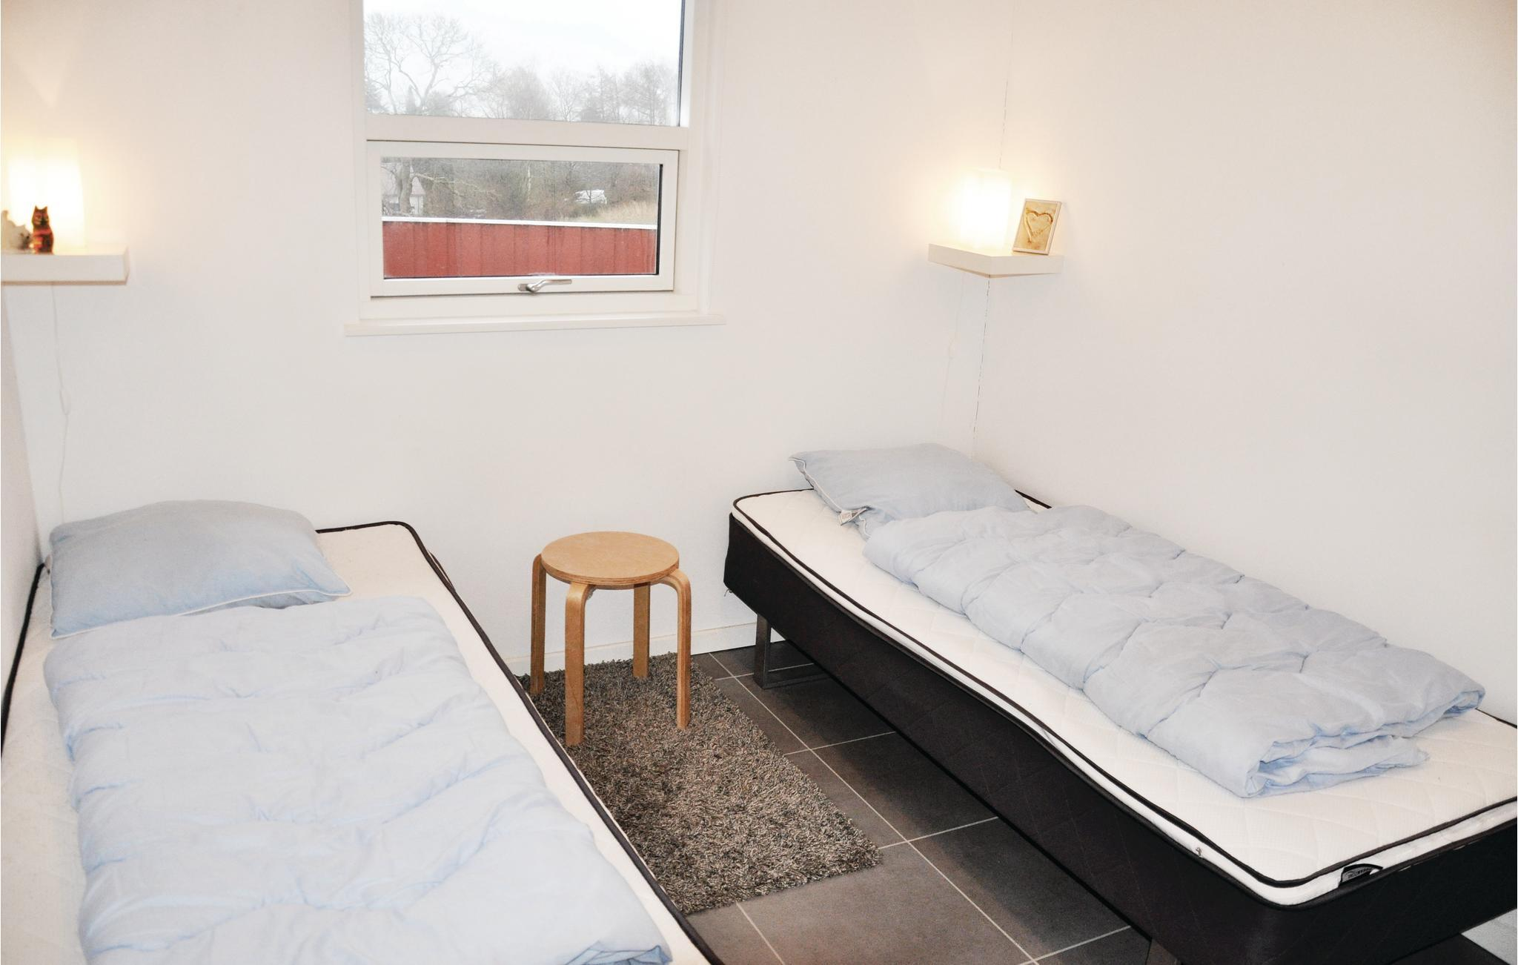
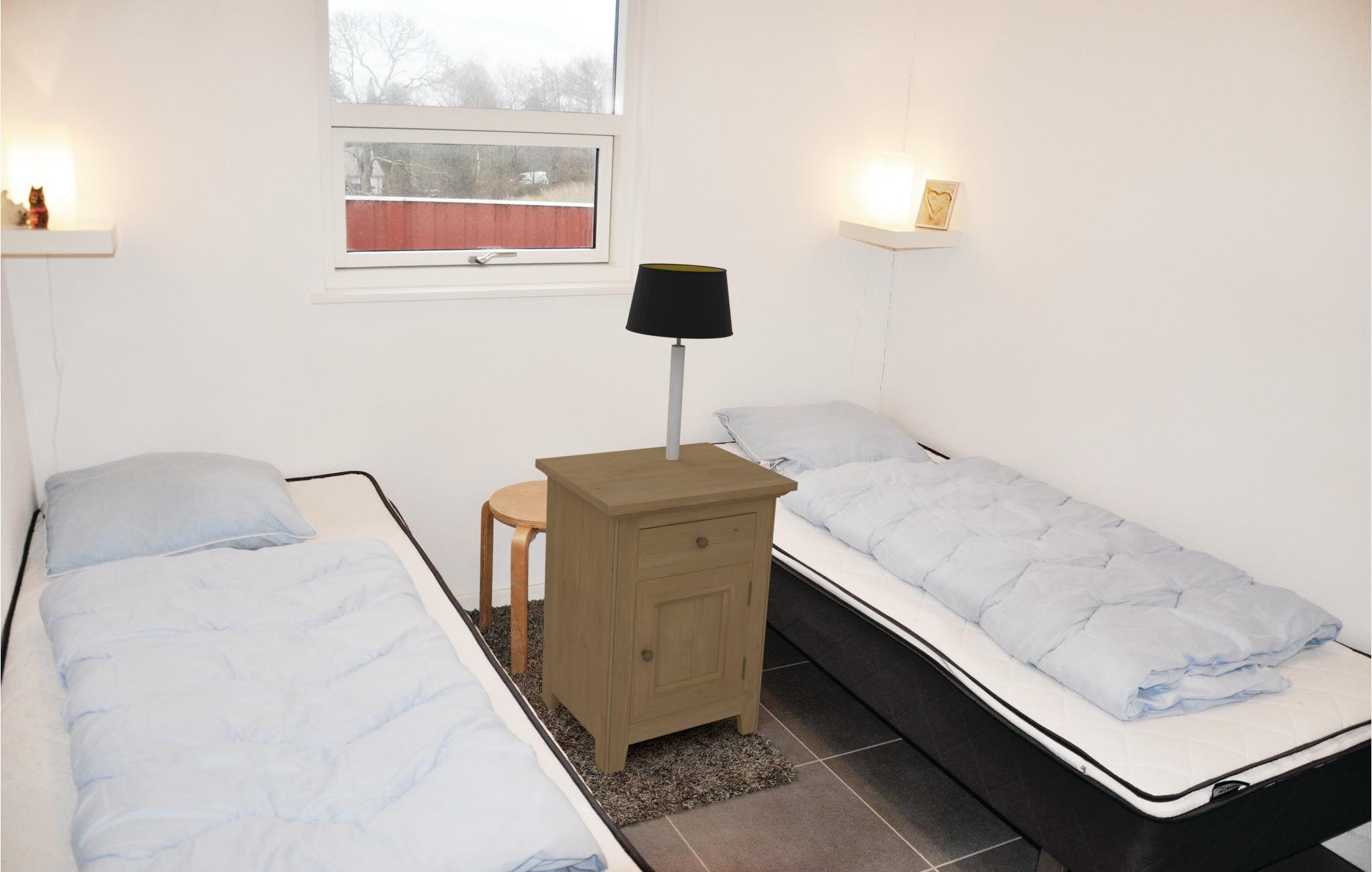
+ table lamp (677, 364)
+ nightstand (658, 599)
